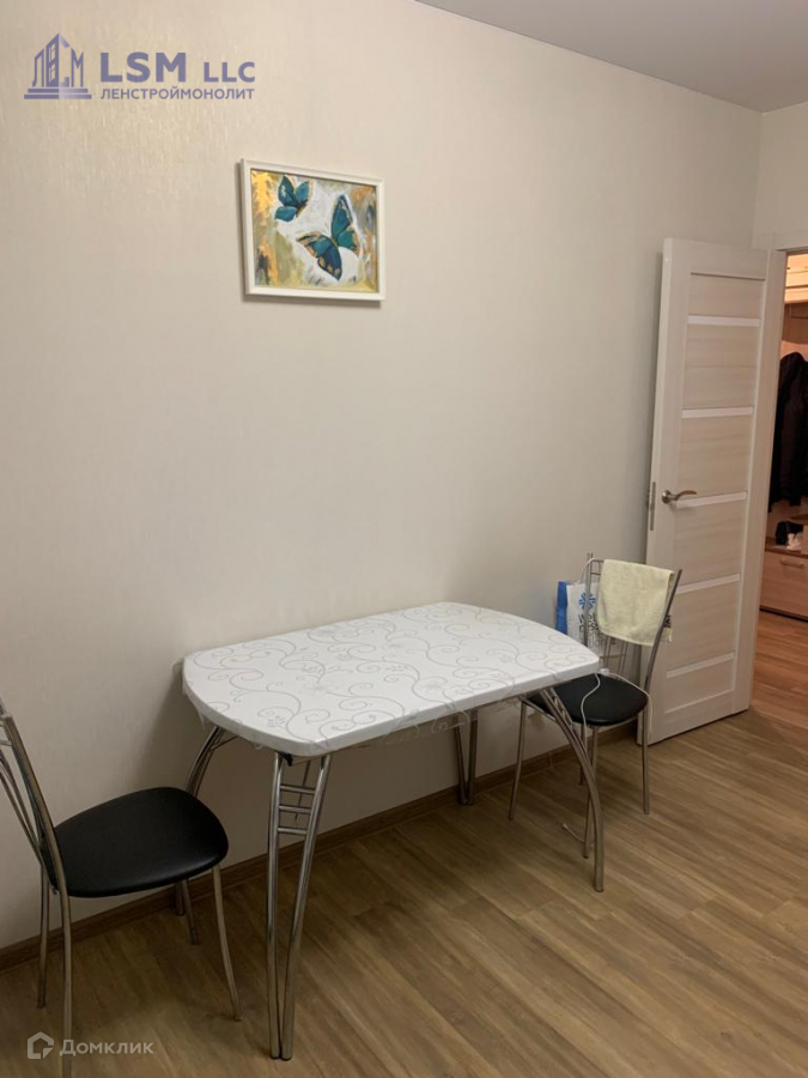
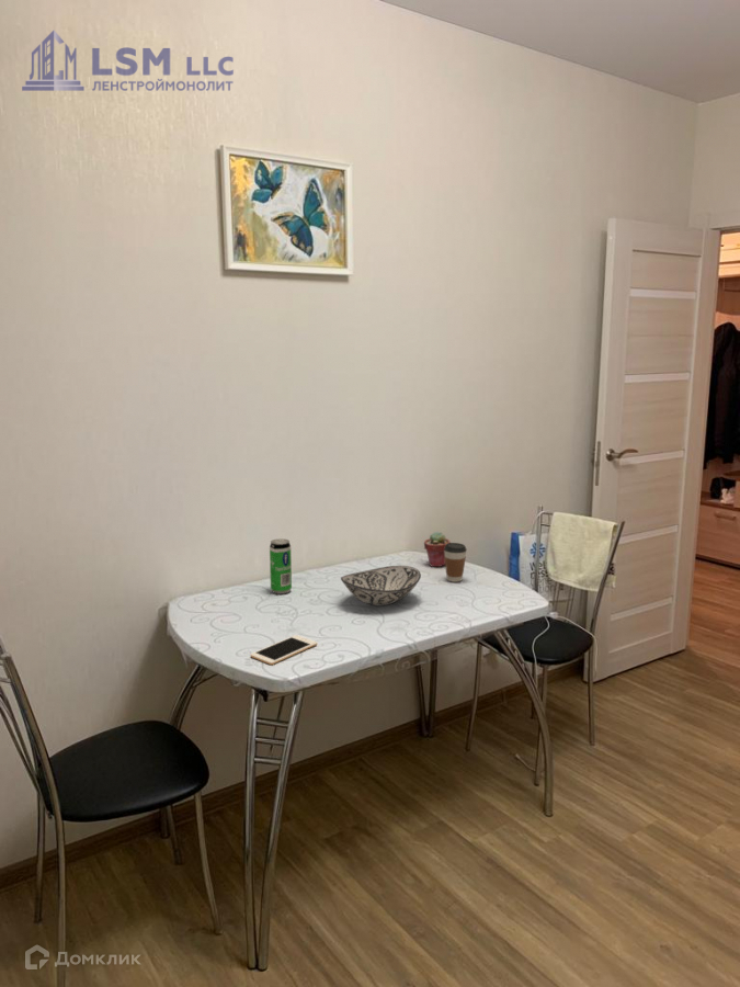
+ cell phone (284, 649)
+ coffee cup (454, 561)
+ beverage can (280, 566)
+ decorative bowl (380, 588)
+ potted succulent (436, 547)
